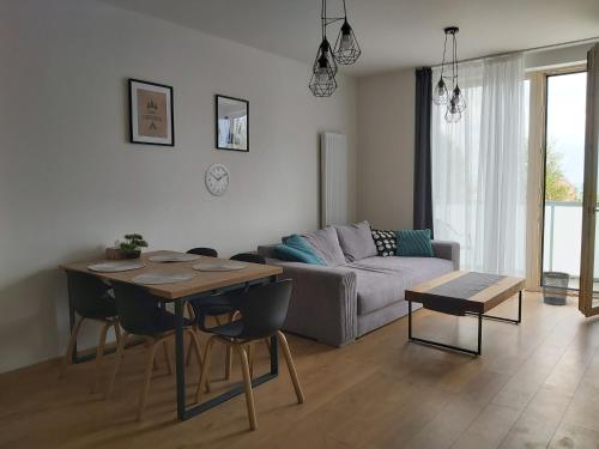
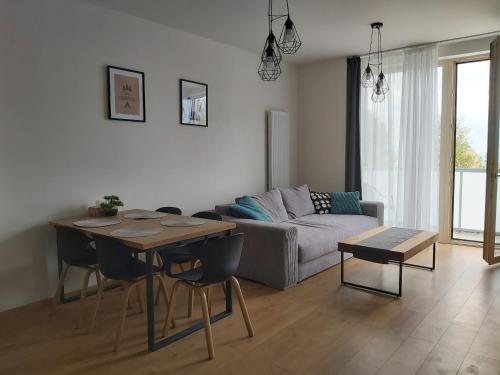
- wall clock (218, 180)
- wastebasket (555, 287)
